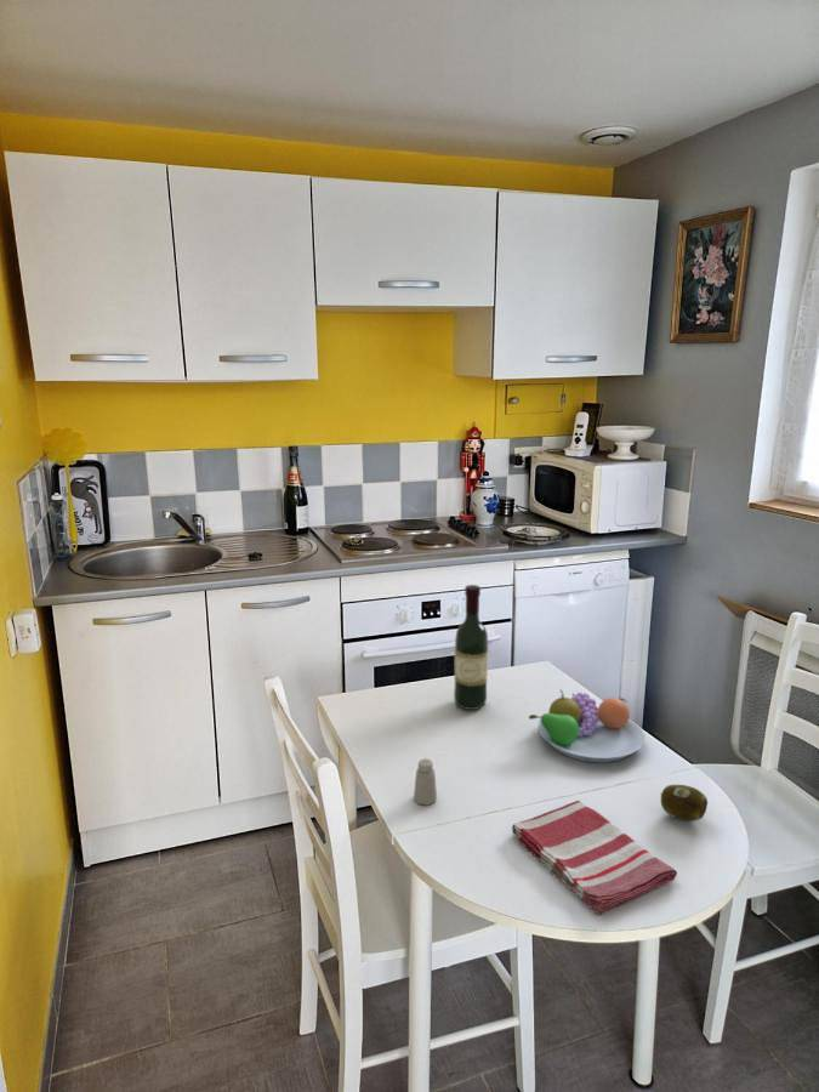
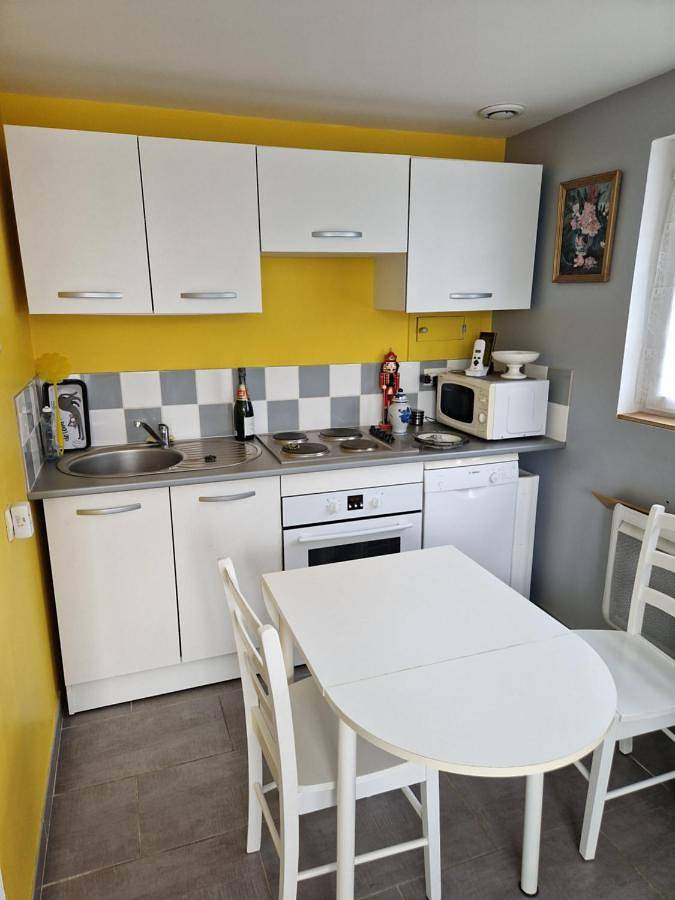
- saltshaker (425, 780)
- fruit (683, 802)
- fruit bowl (586, 721)
- wine bottle (471, 647)
- dish towel (588, 848)
